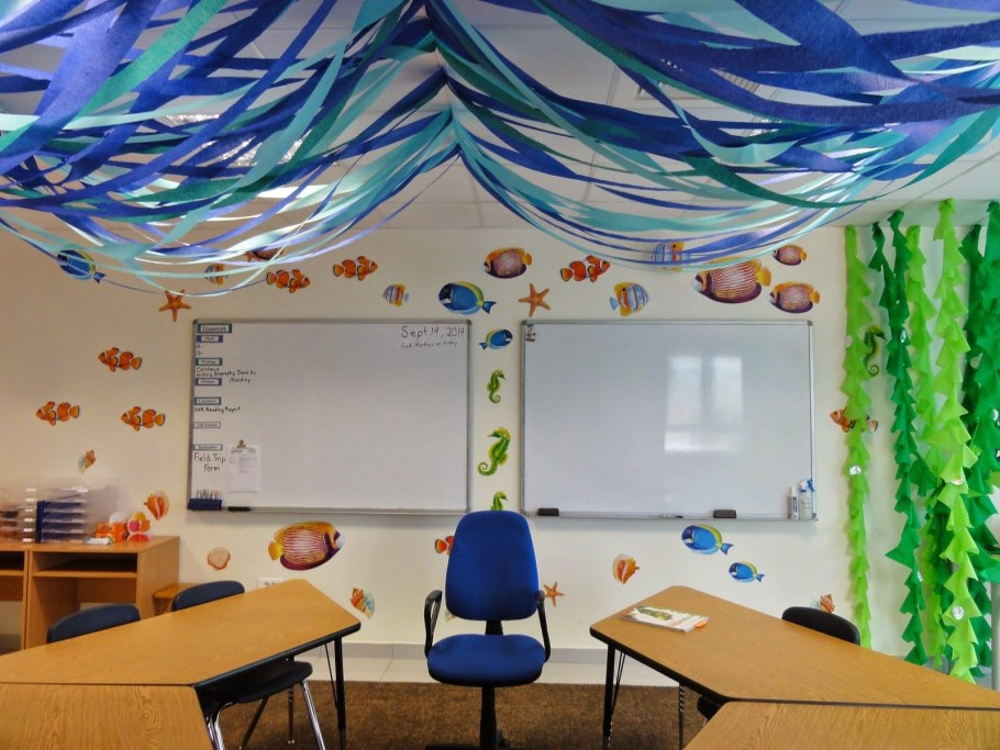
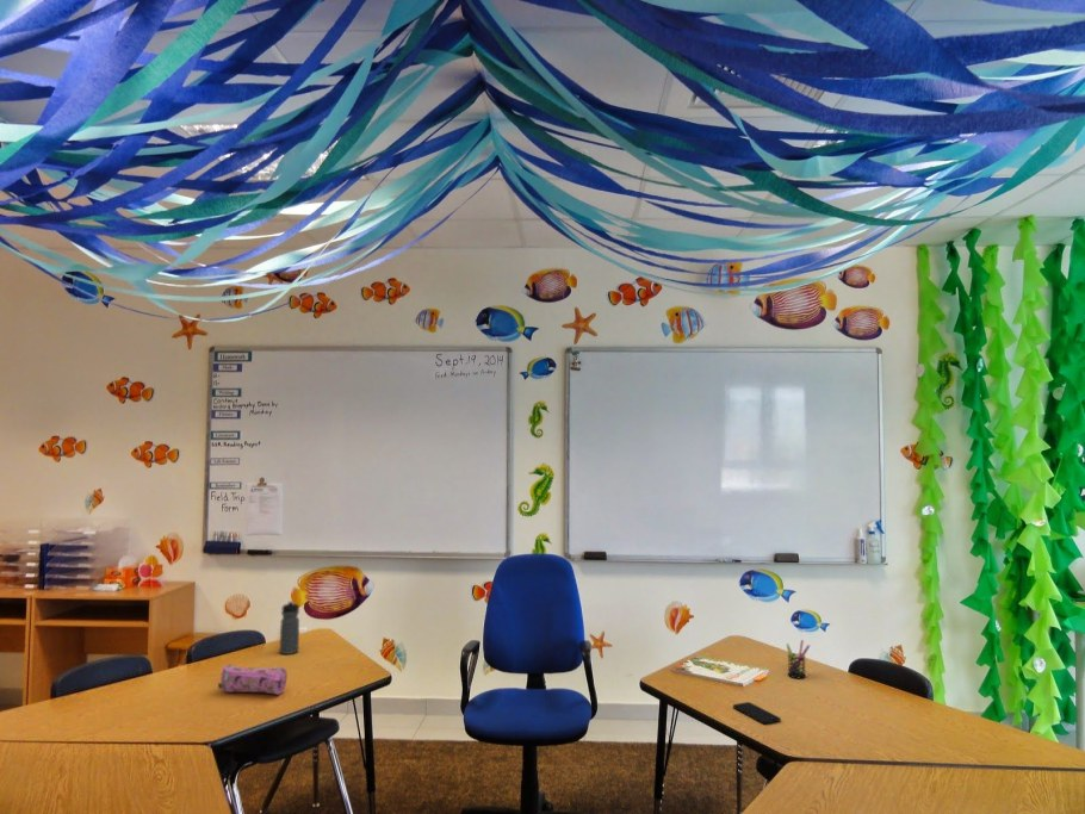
+ water bottle (290, 626)
+ pen holder (795, 658)
+ smartphone (756, 712)
+ pencil case (253, 678)
